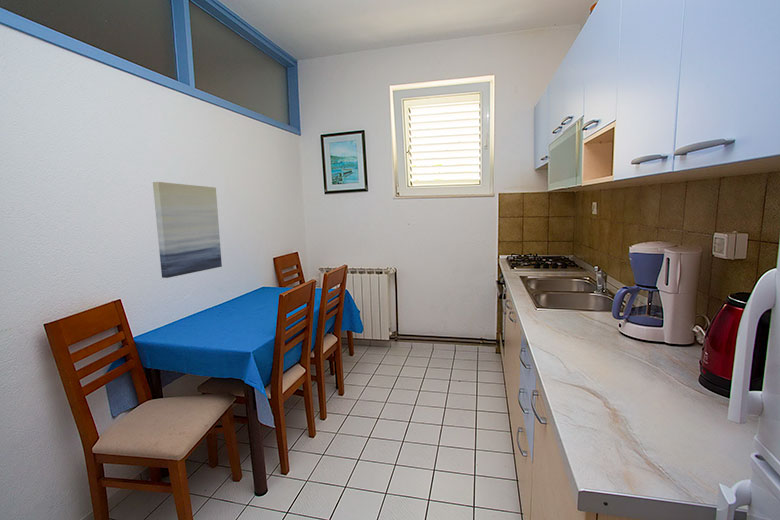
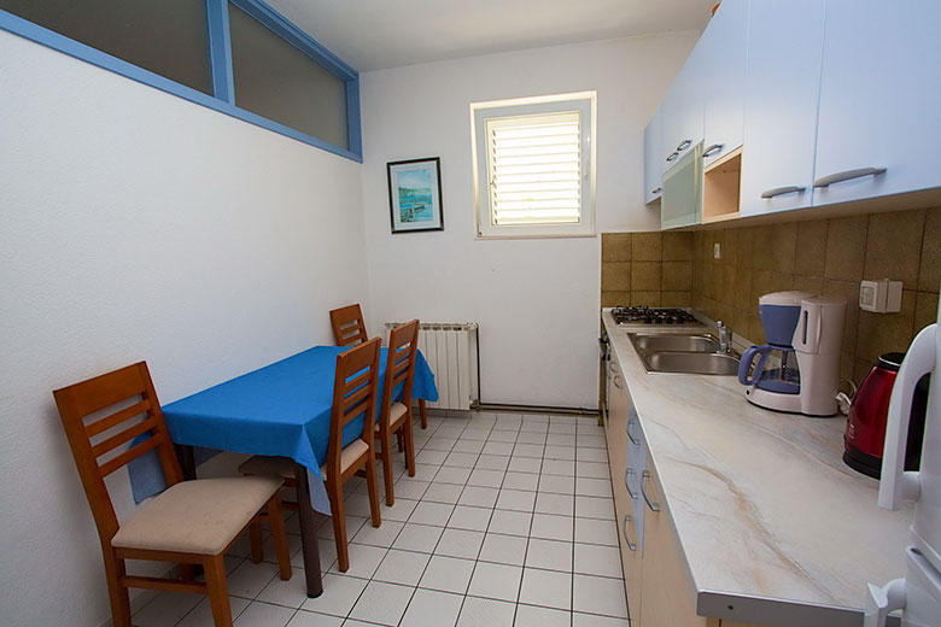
- wall art (191, 229)
